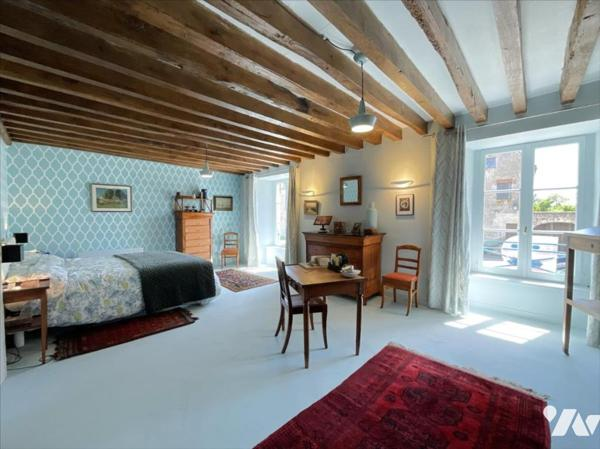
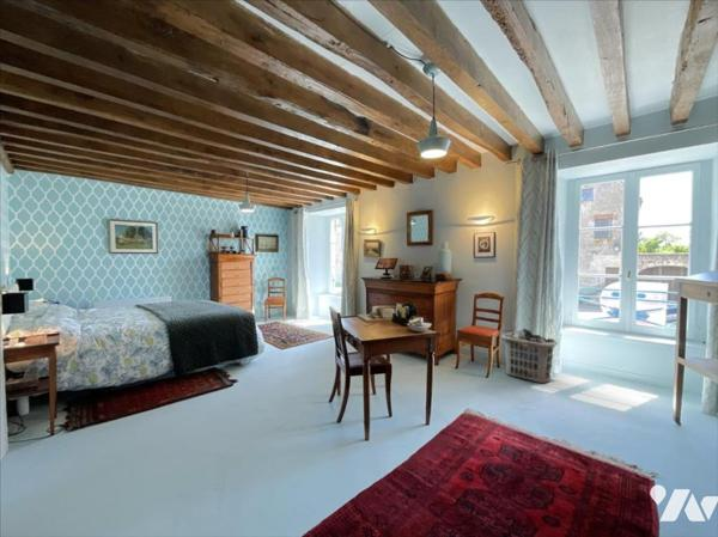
+ clothes hamper (528, 353)
